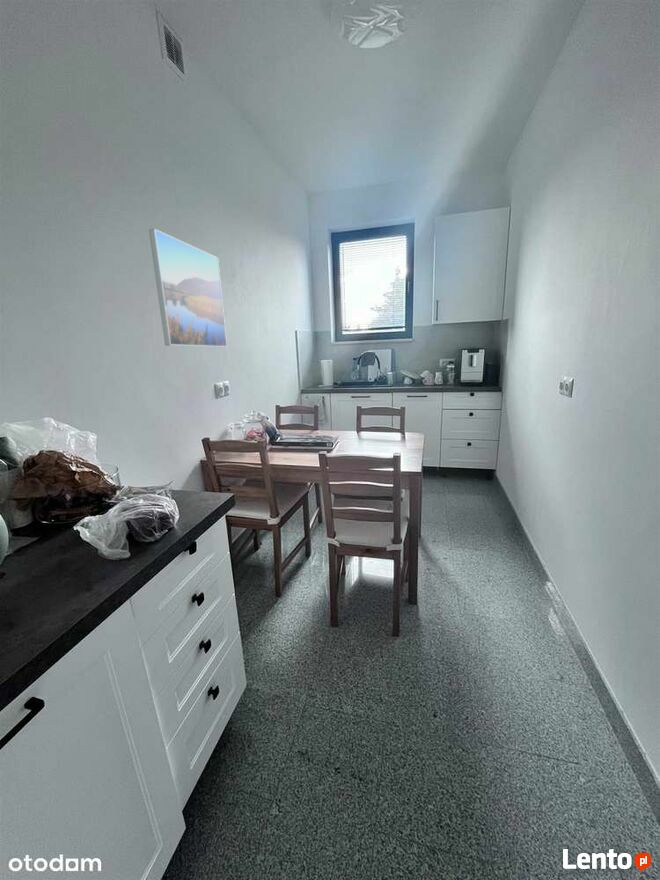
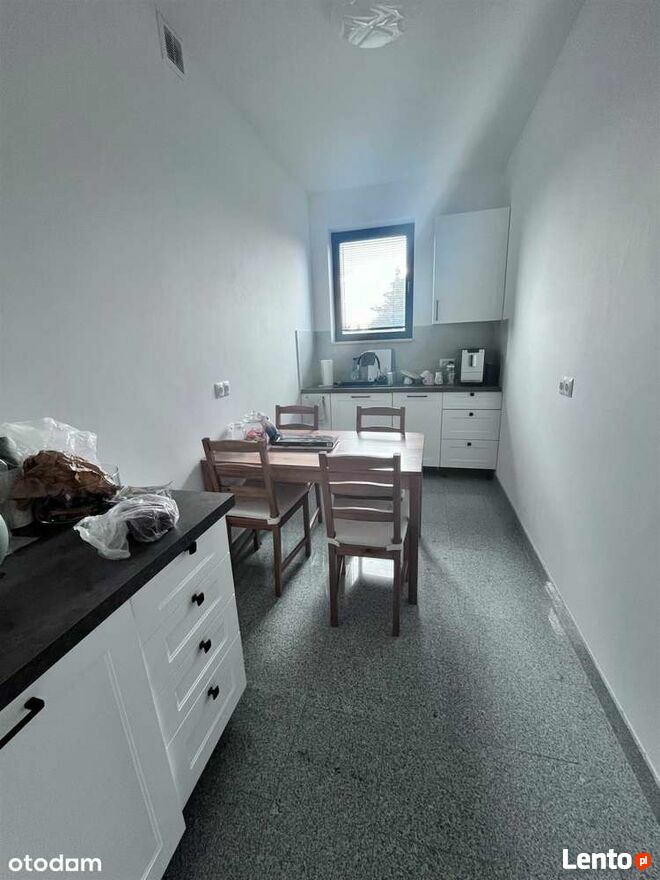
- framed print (194, 297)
